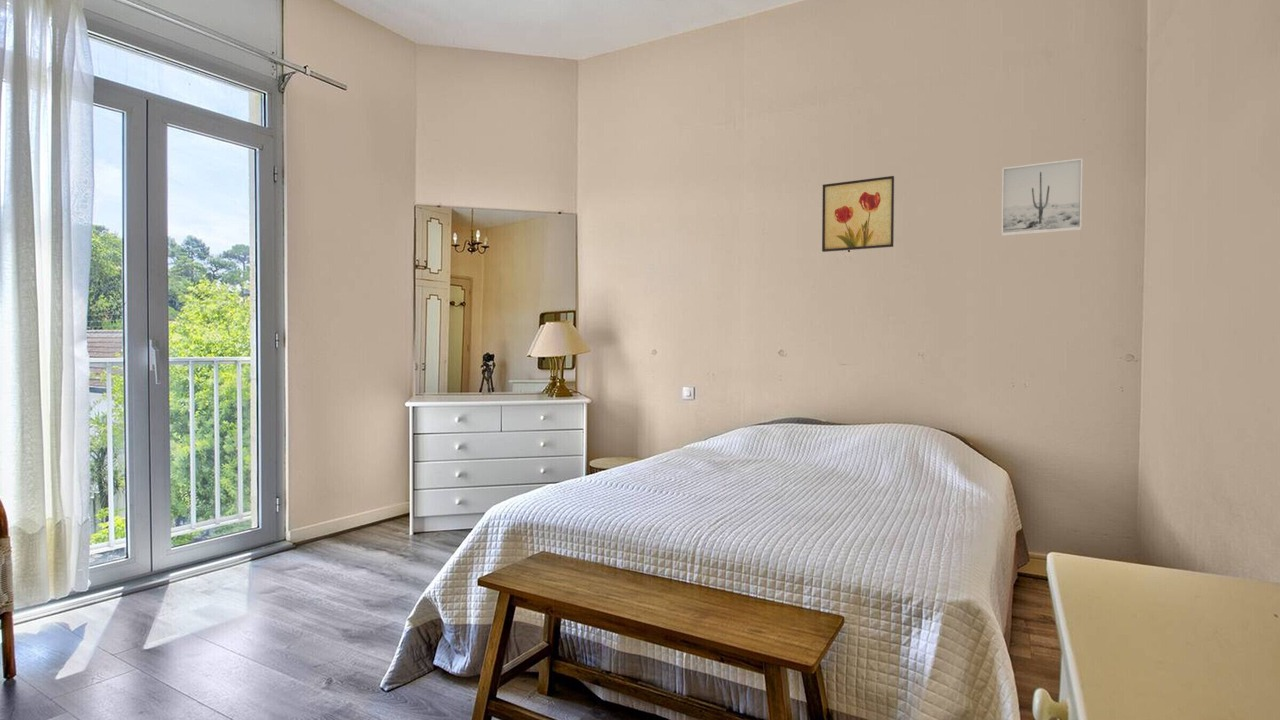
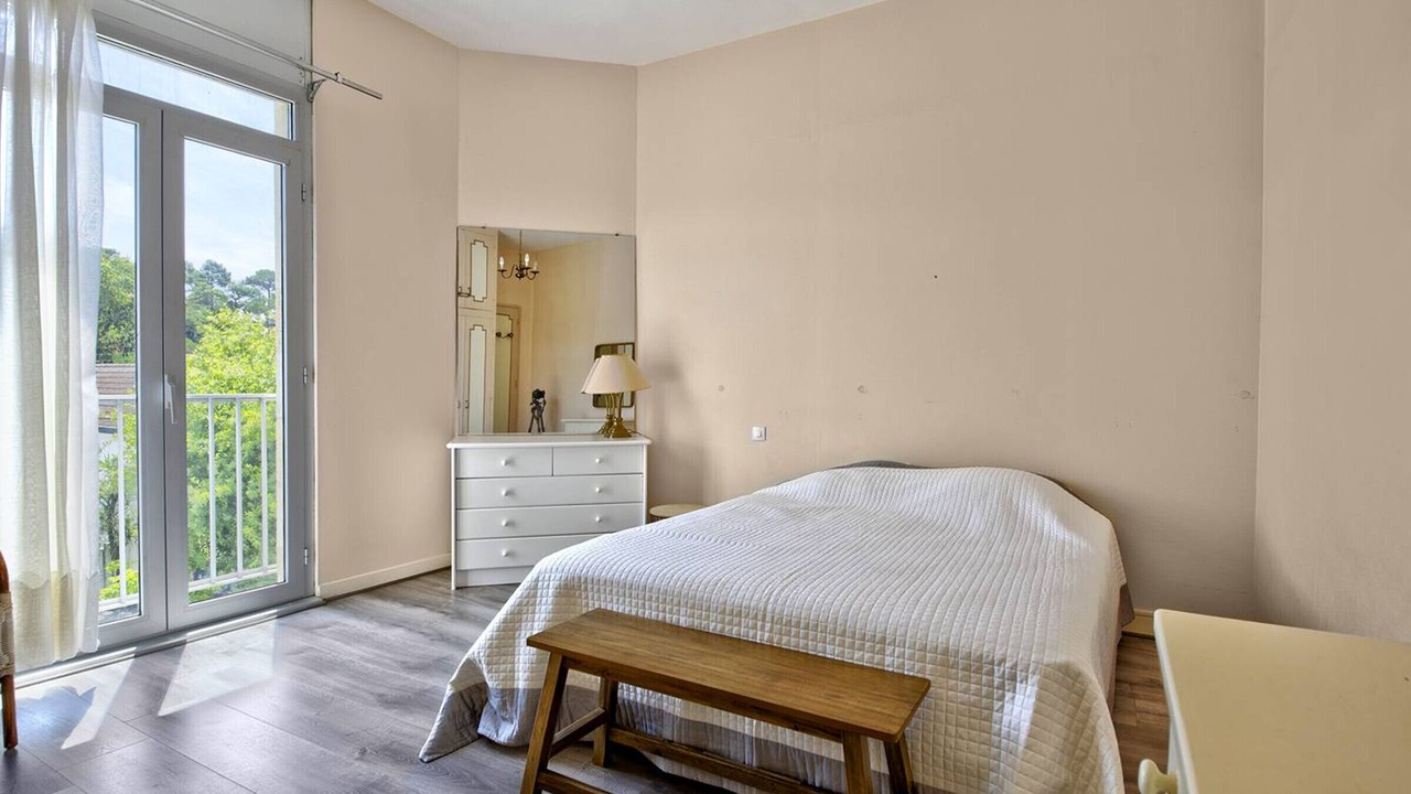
- wall art (1040, 198)
- wall art (857, 215)
